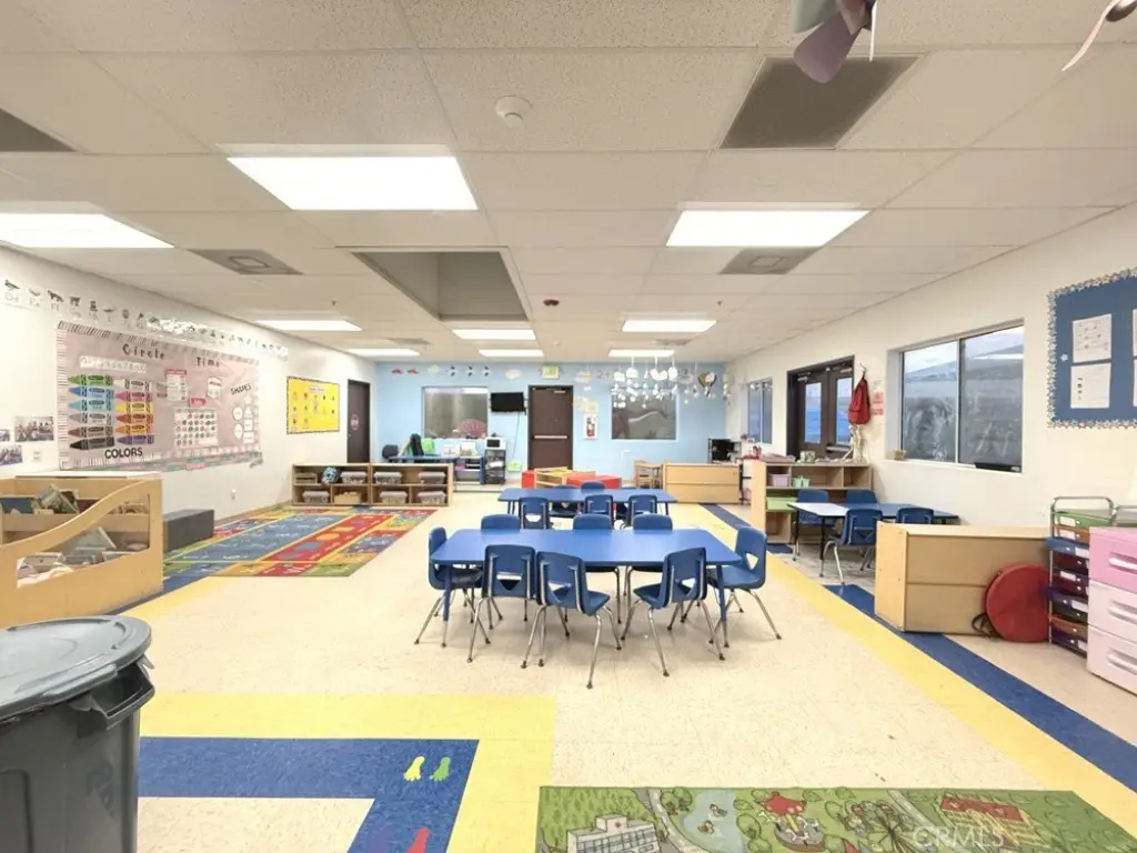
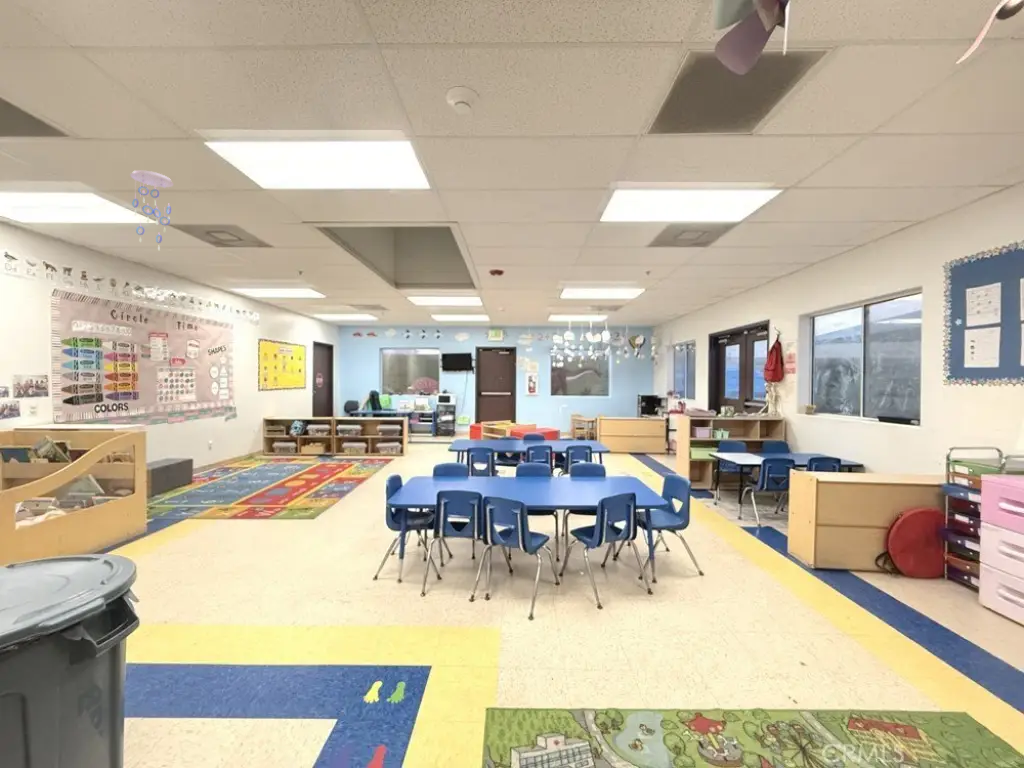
+ ceiling mobile (152, 212)
